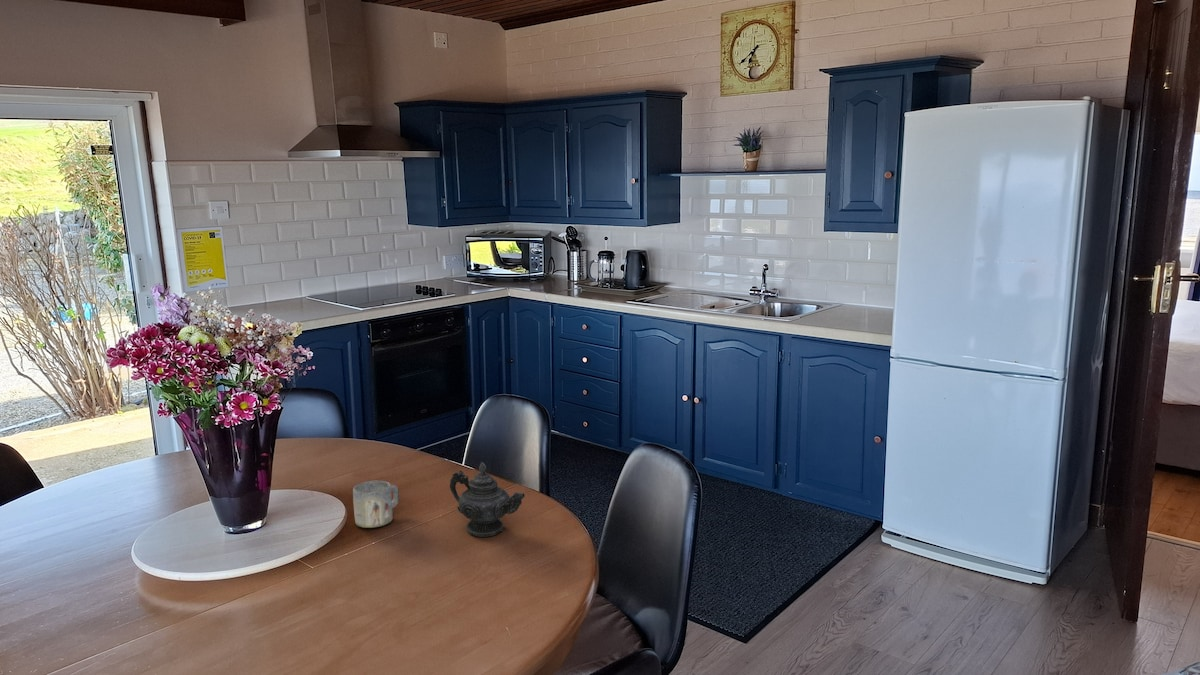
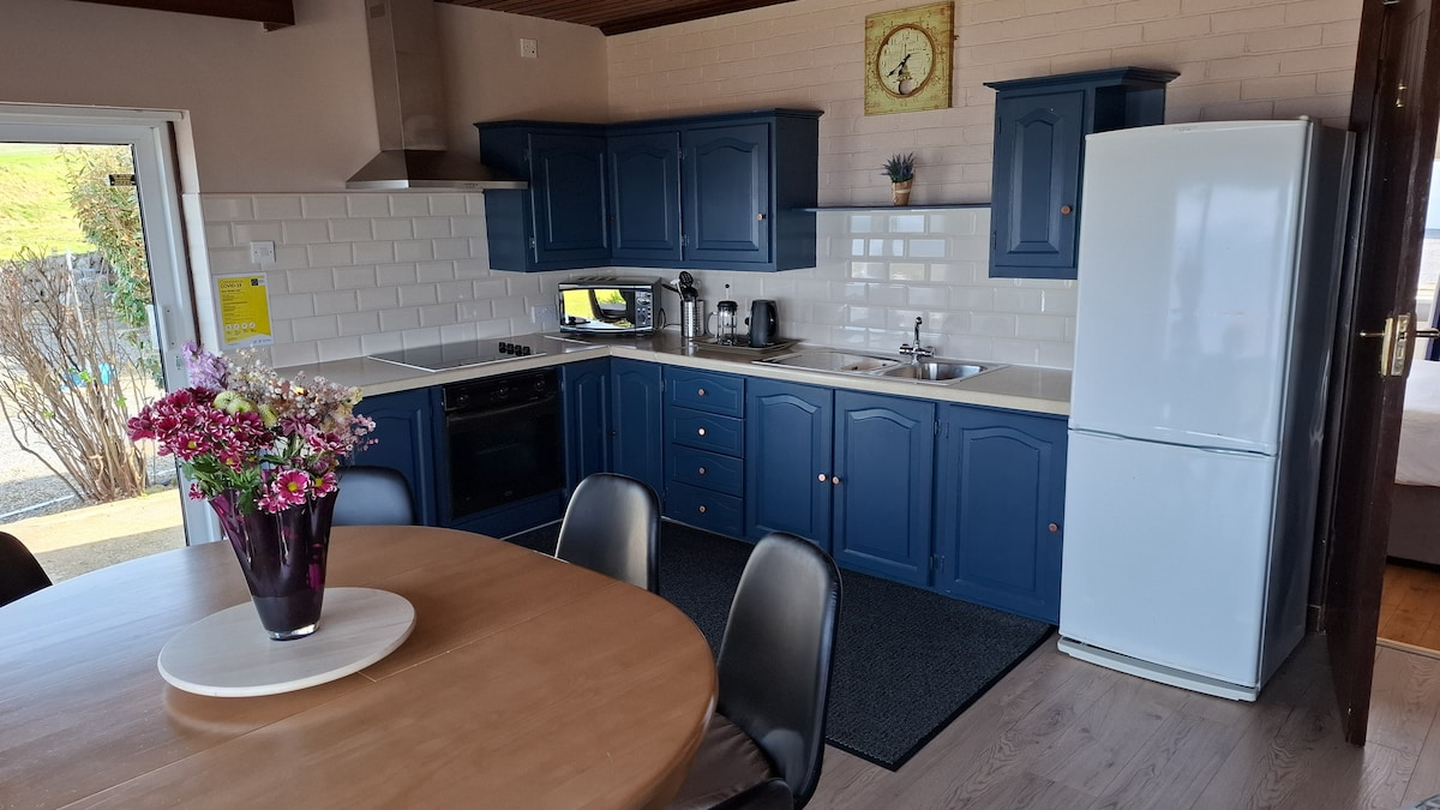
- teapot (487, 496)
- mug (378, 501)
